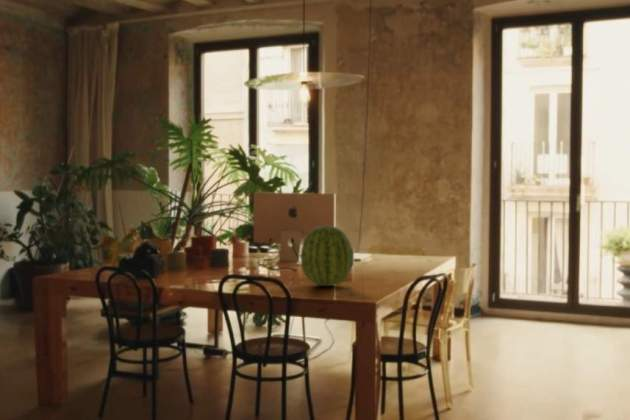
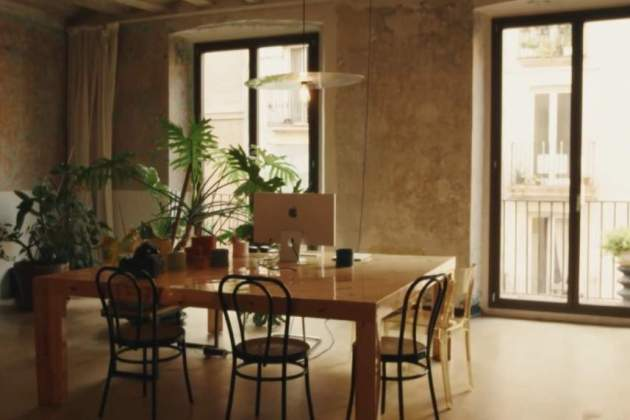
- fruit (326, 255)
